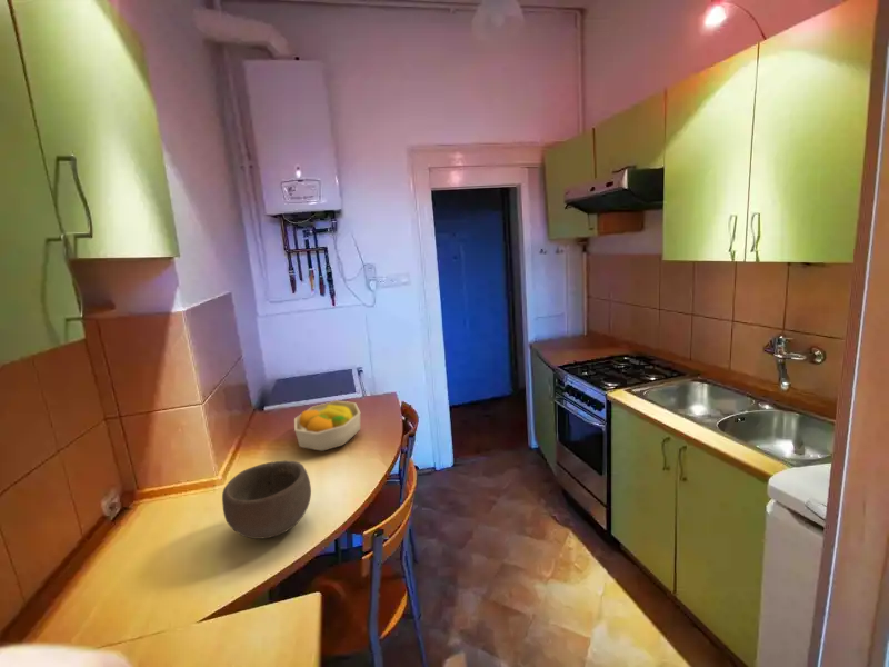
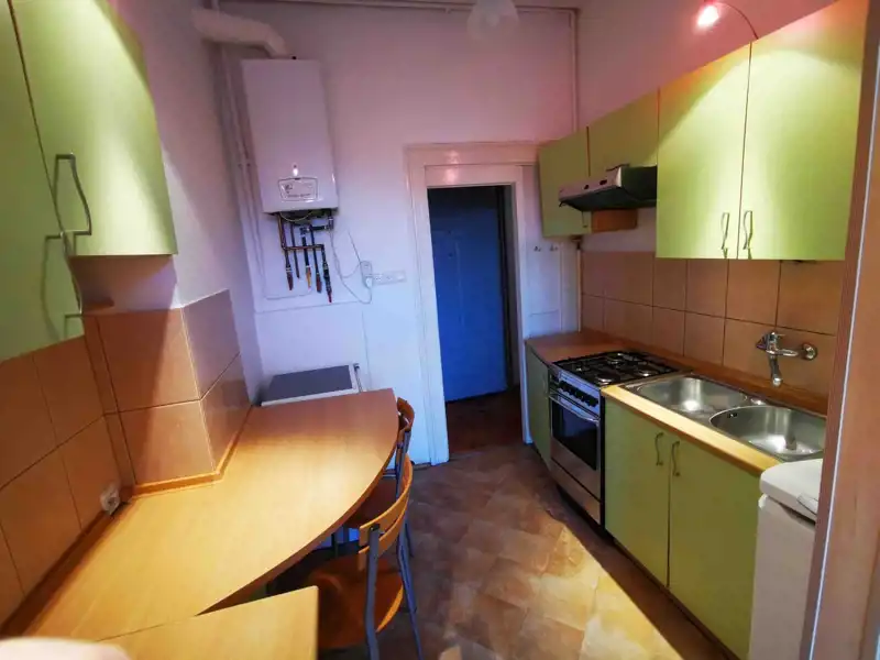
- bowl (269, 502)
- fruit bowl (328, 421)
